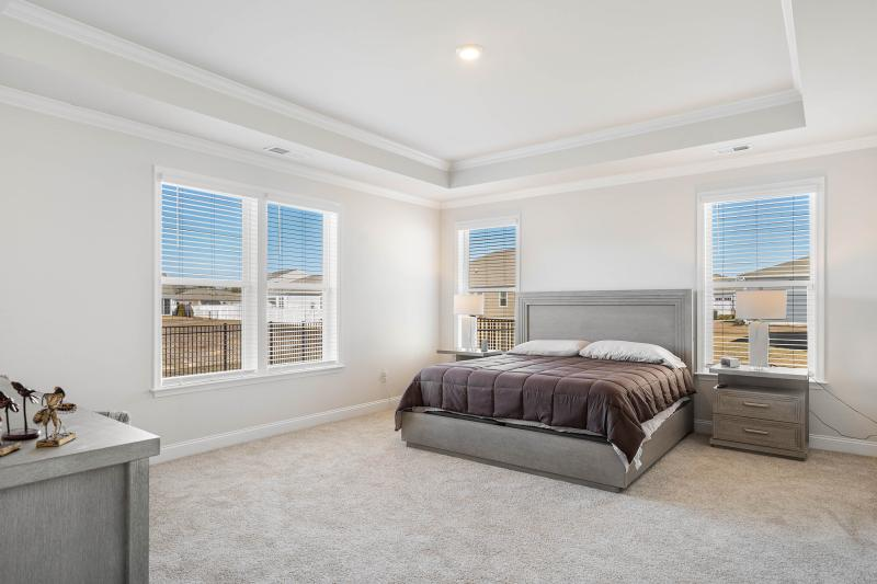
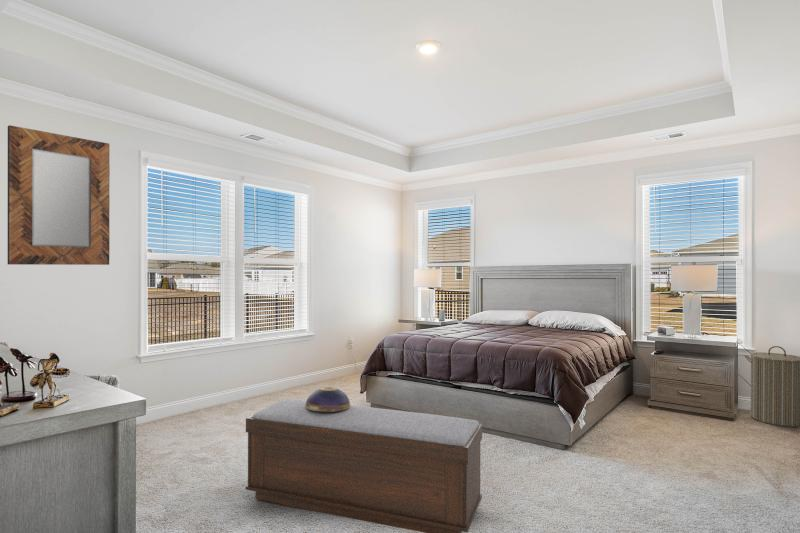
+ bench (362, 458)
+ home mirror (61, 200)
+ decorative bowl (327, 398)
+ laundry hamper (777, 383)
